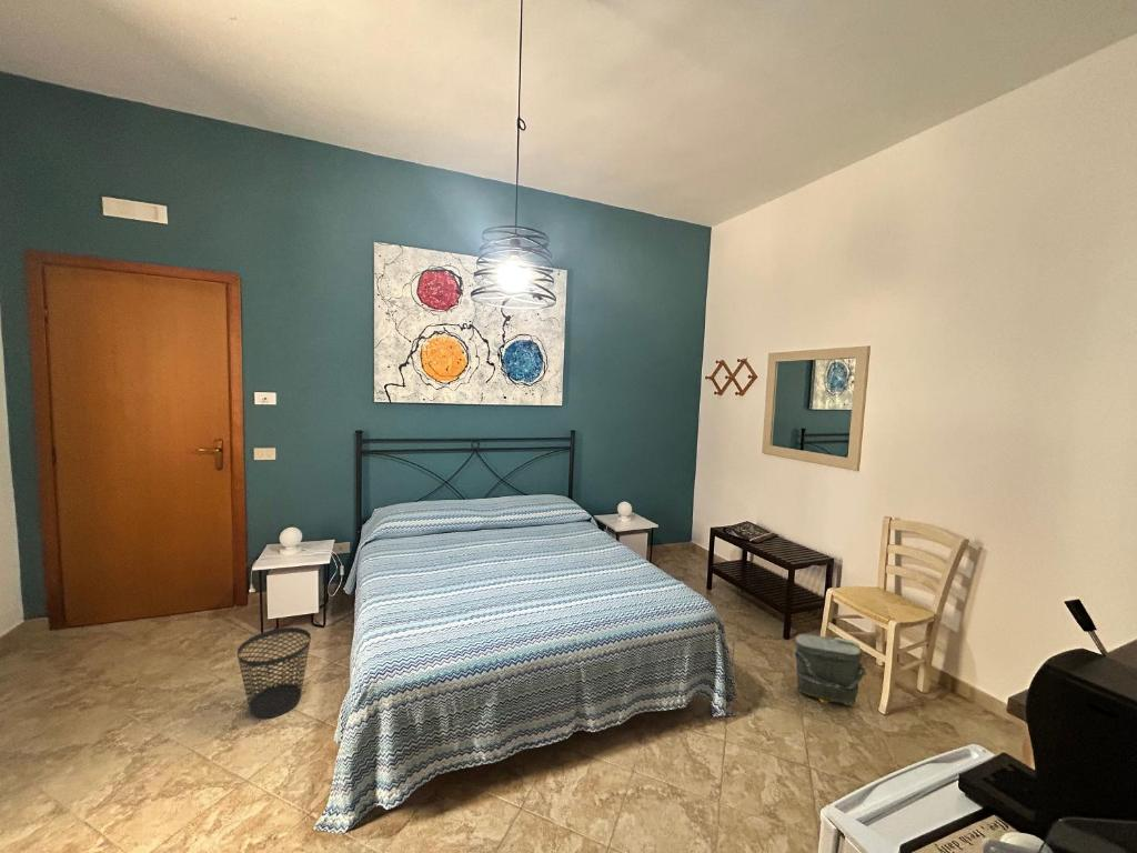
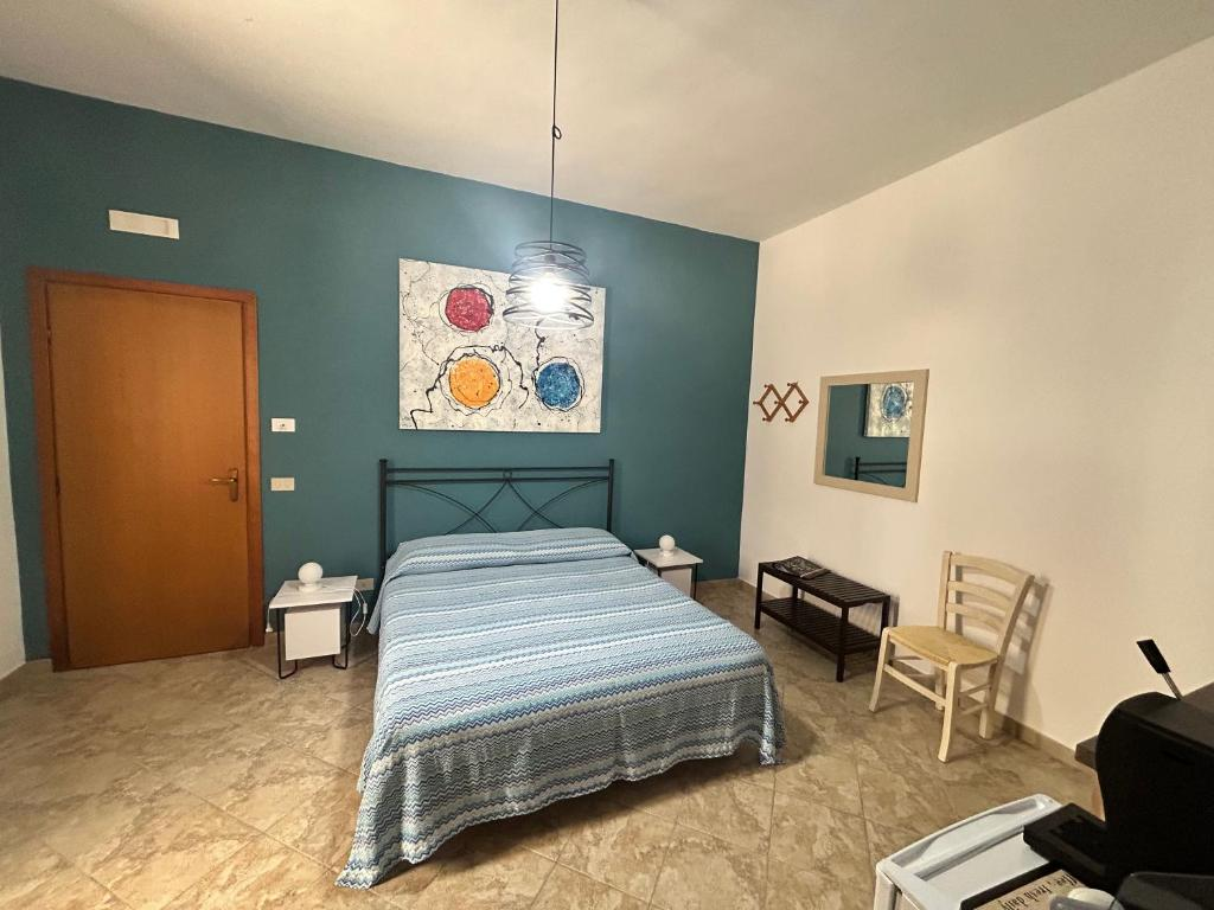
- wastebasket (275, 673)
- bag (827, 670)
